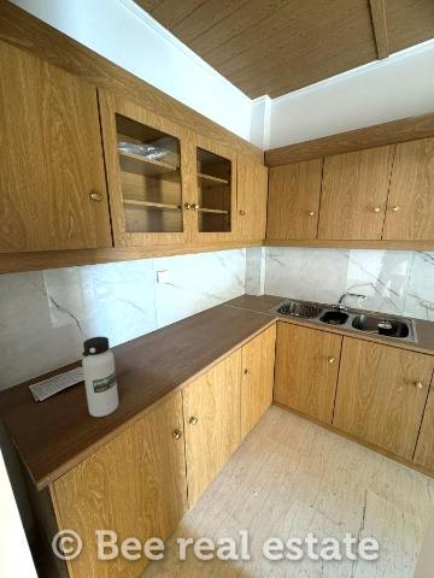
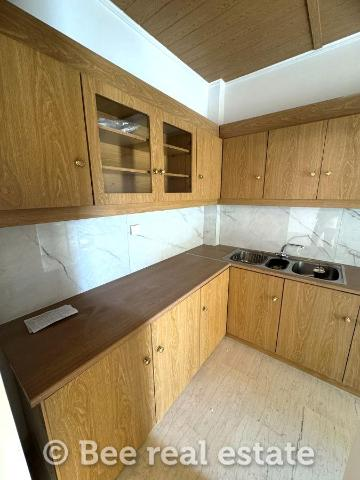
- water bottle (100, 374)
